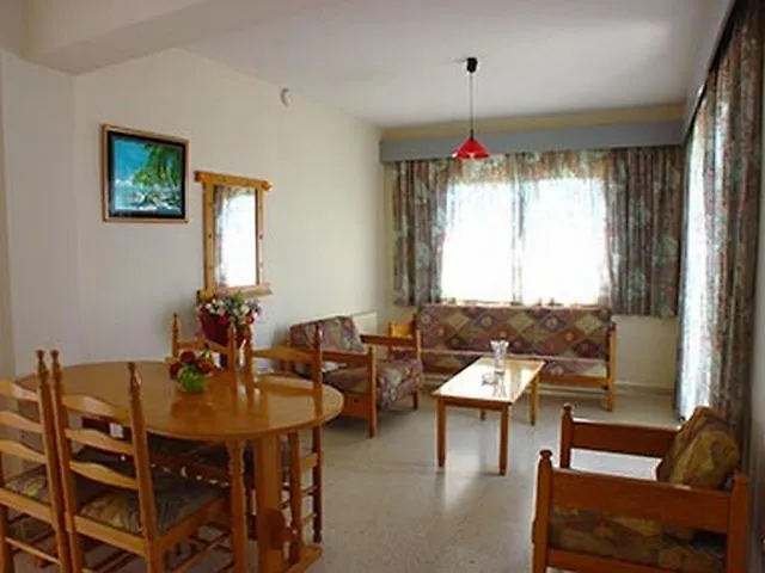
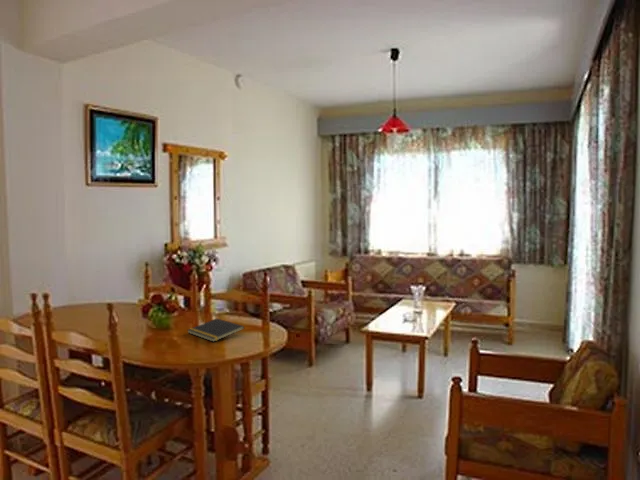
+ notepad (215, 329)
